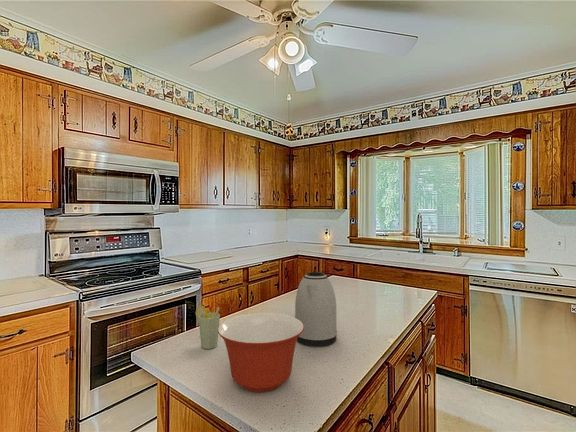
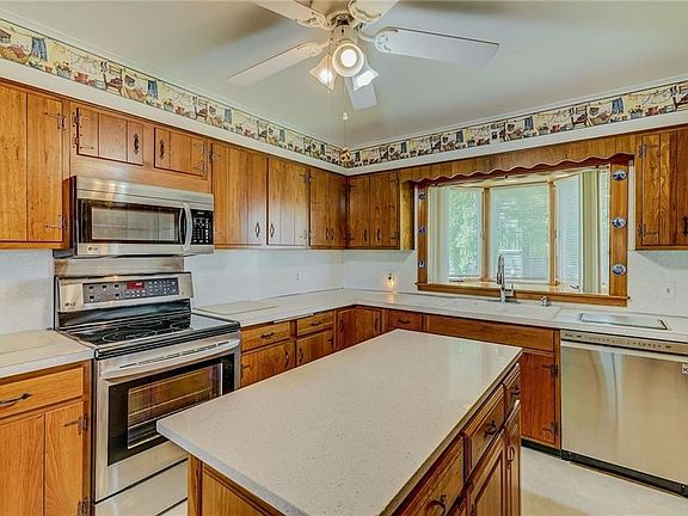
- mixing bowl (261, 353)
- cup (207, 325)
- kettle (317, 302)
